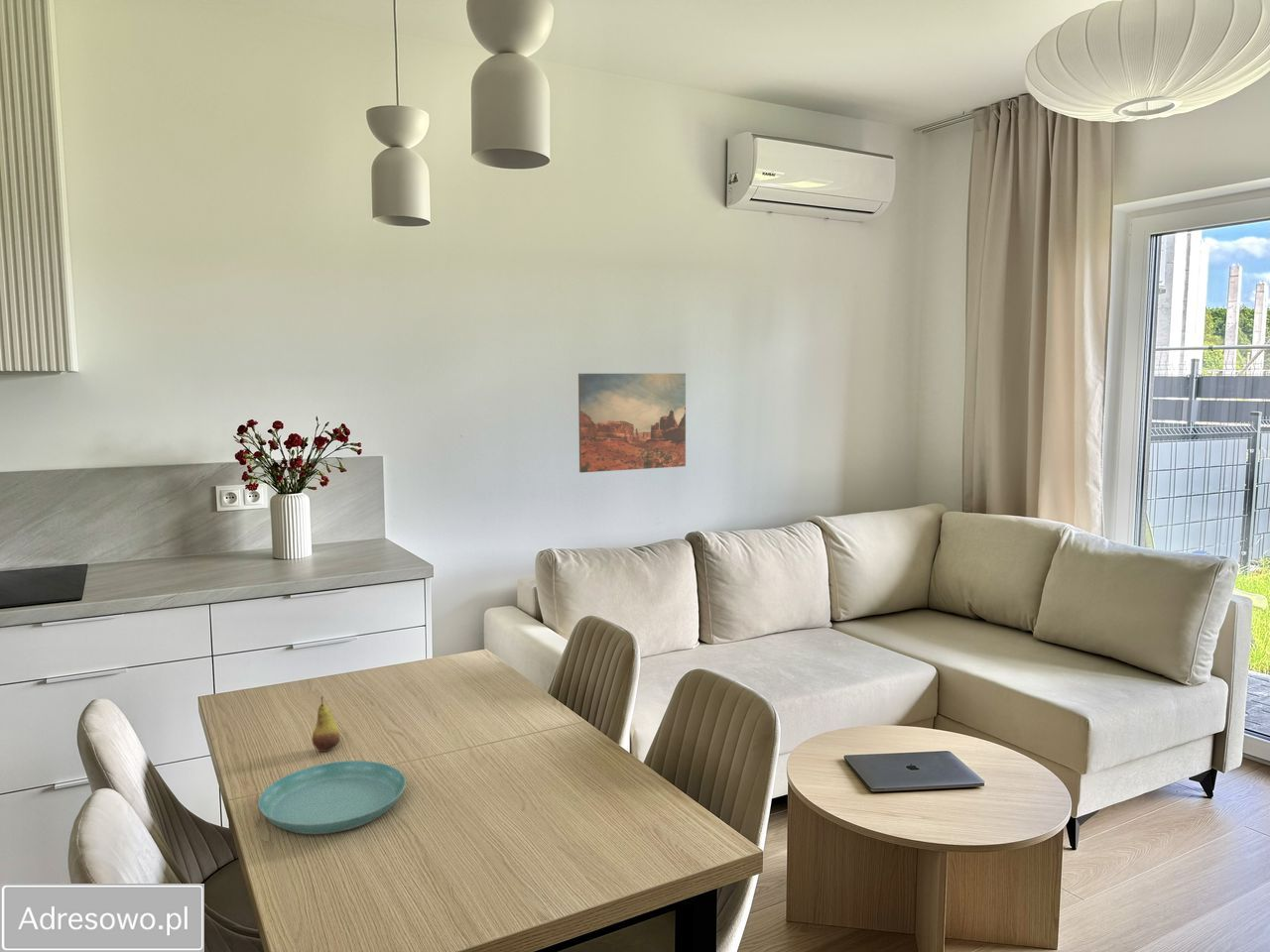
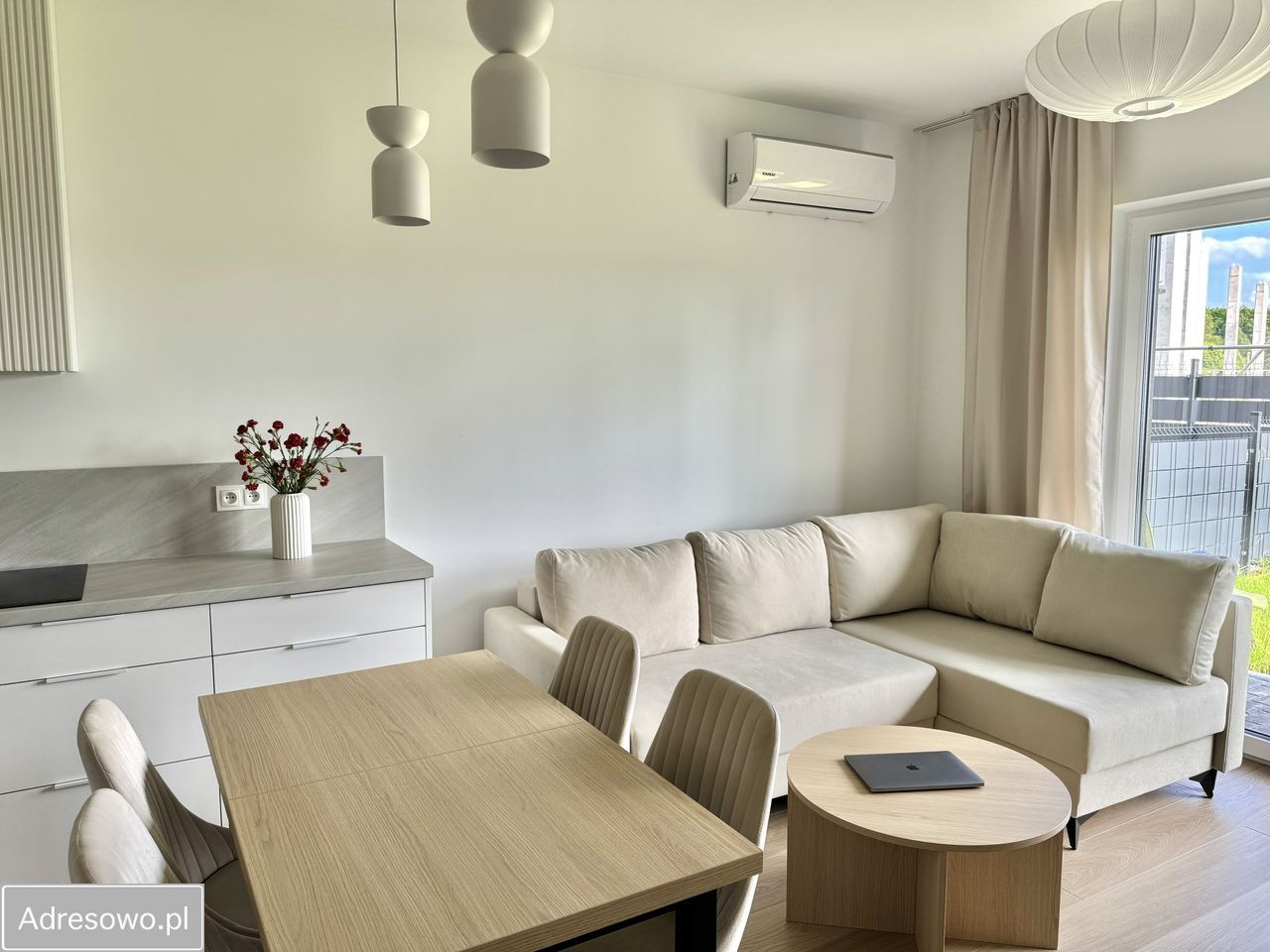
- fruit (325, 720)
- wall art (633, 421)
- saucer (334, 797)
